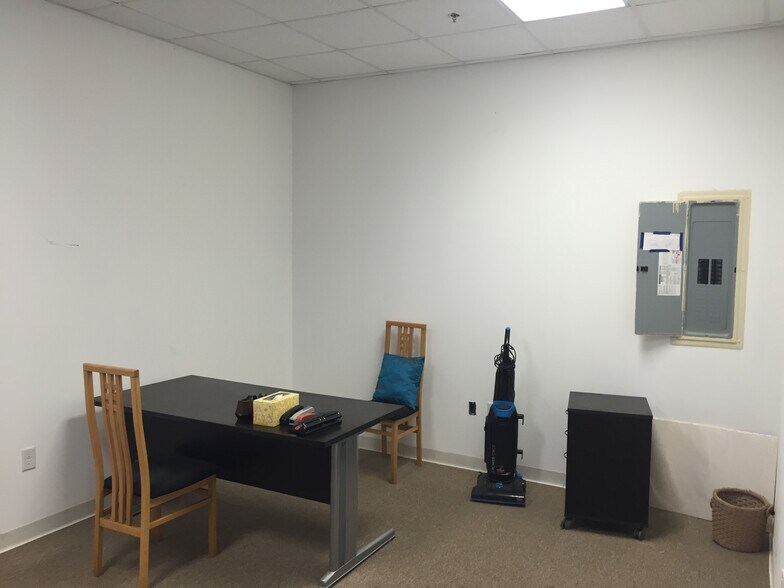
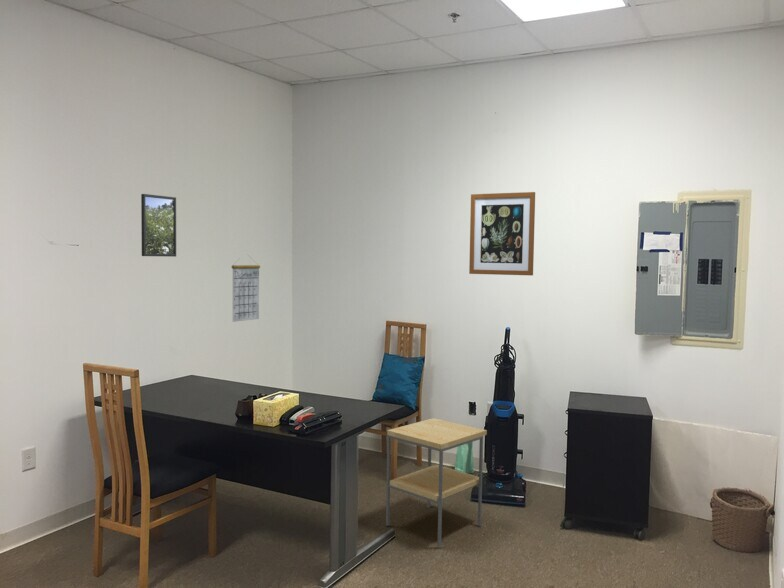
+ vase (464, 454)
+ calendar (246, 286)
+ side table (436, 477)
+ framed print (159, 226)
+ wall art (501, 234)
